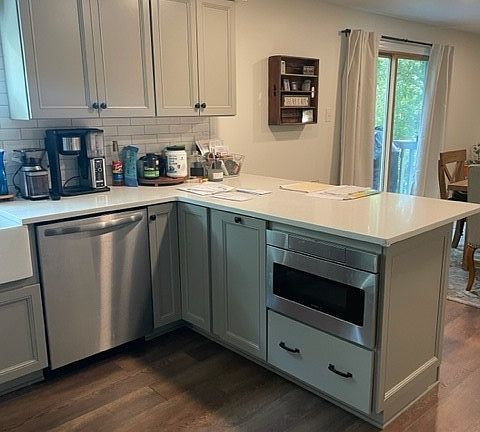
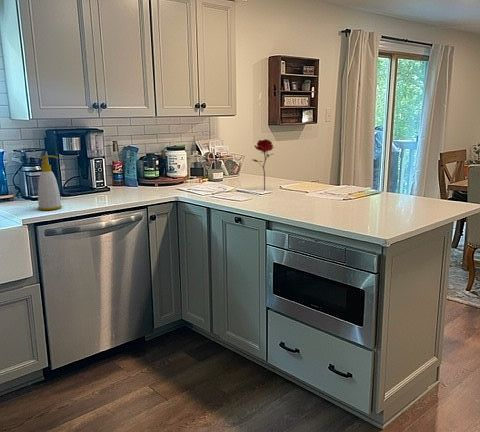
+ soap bottle (48, 182)
+ flower (263, 165)
